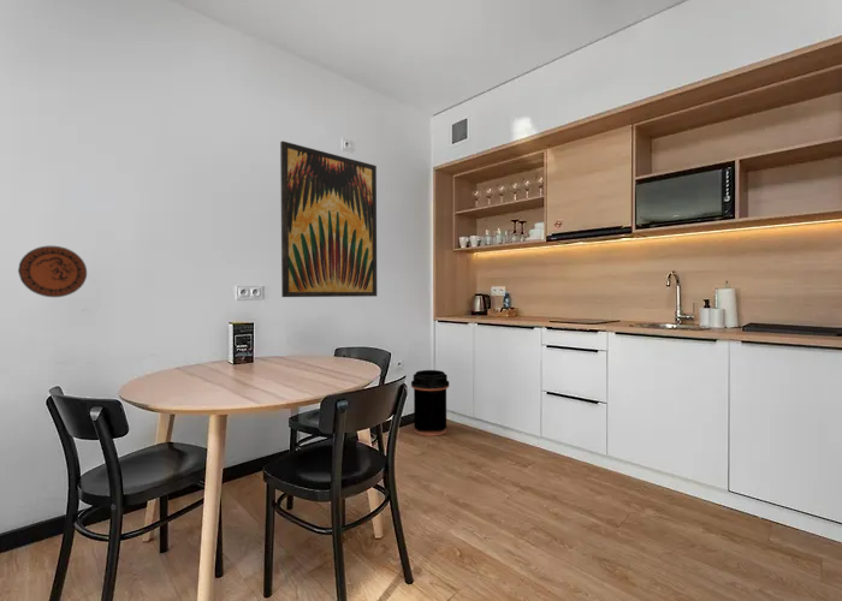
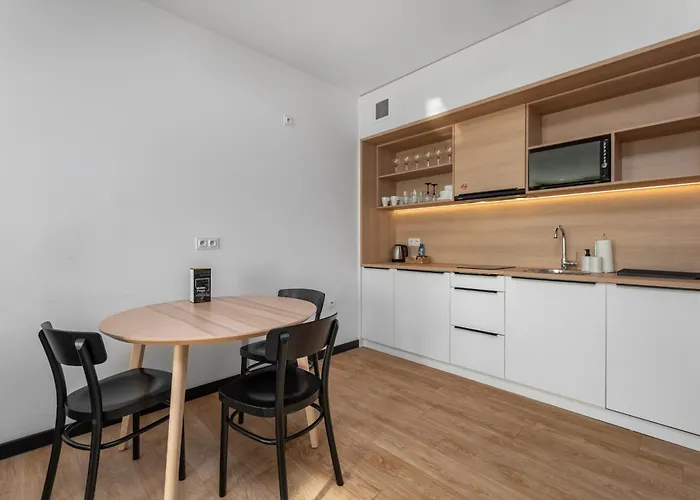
- trash can (429, 401)
- wall art (332, 225)
- decorative plate (53, 270)
